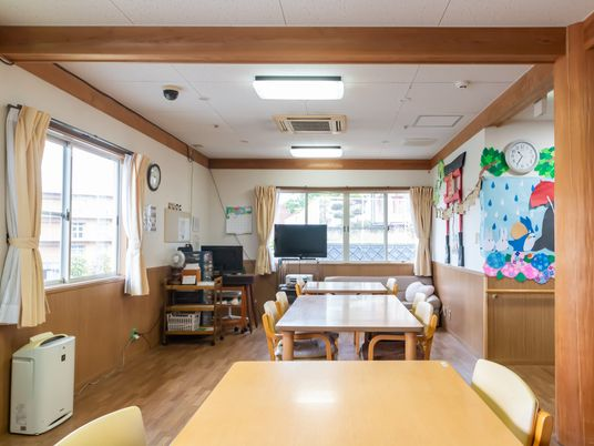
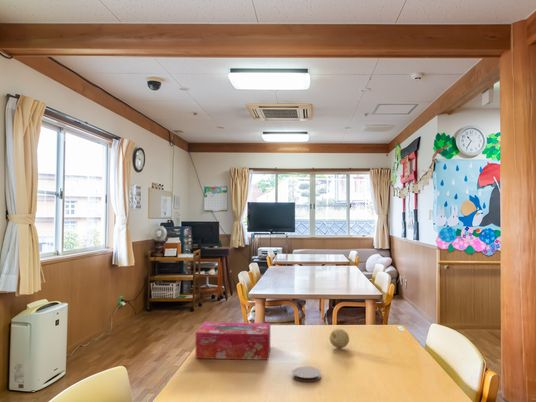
+ fruit (339, 338)
+ coaster (306, 373)
+ tissue box (234, 339)
